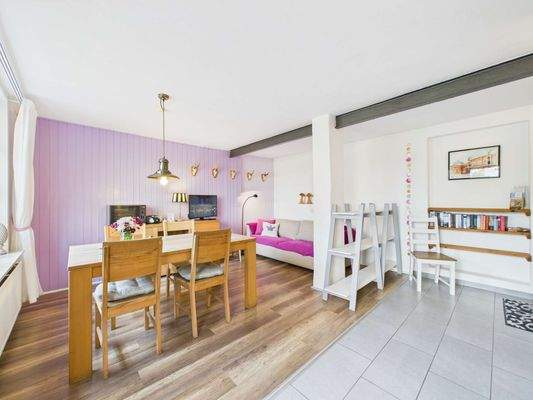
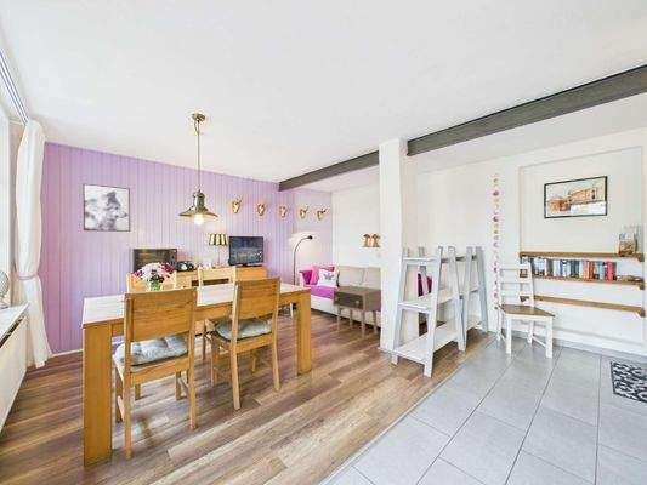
+ side table (356, 310)
+ wall art (107, 209)
